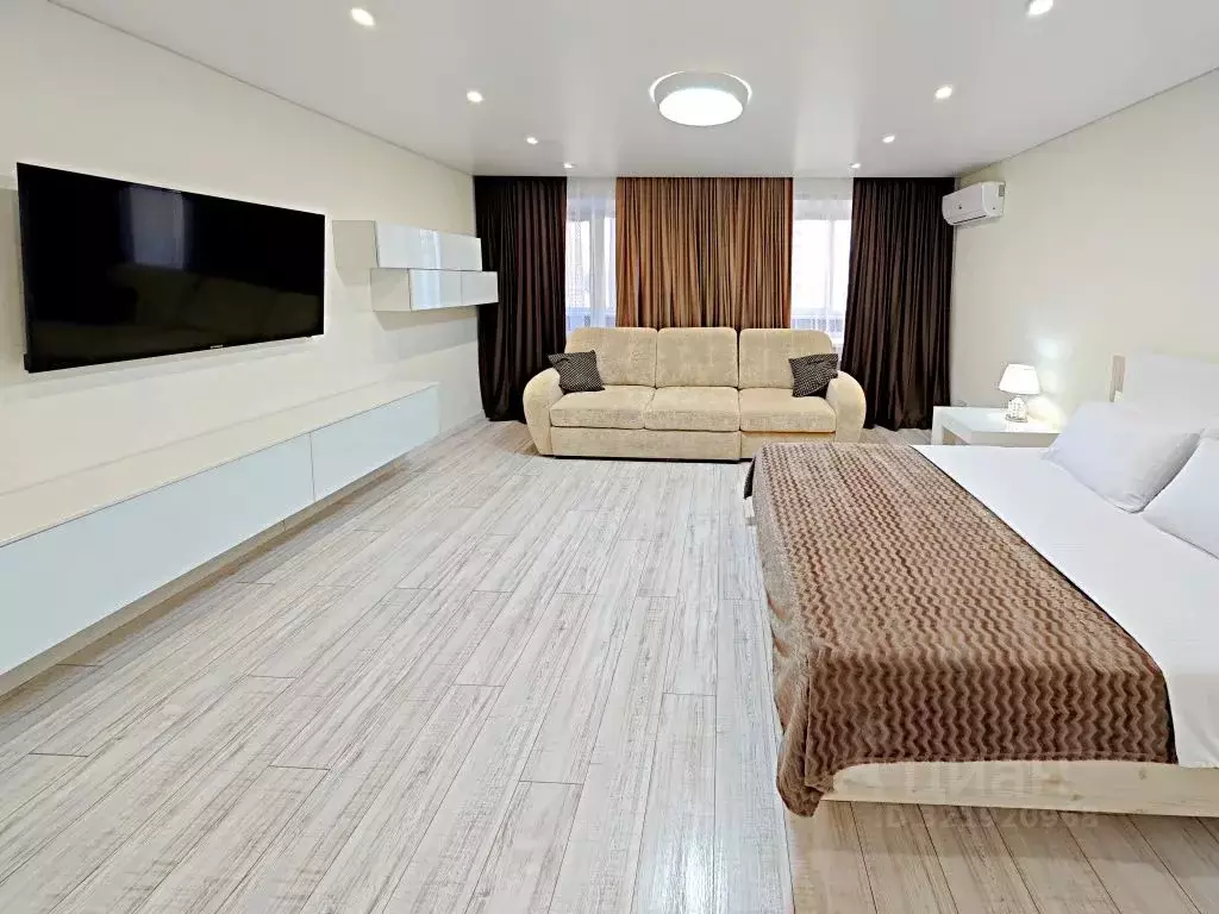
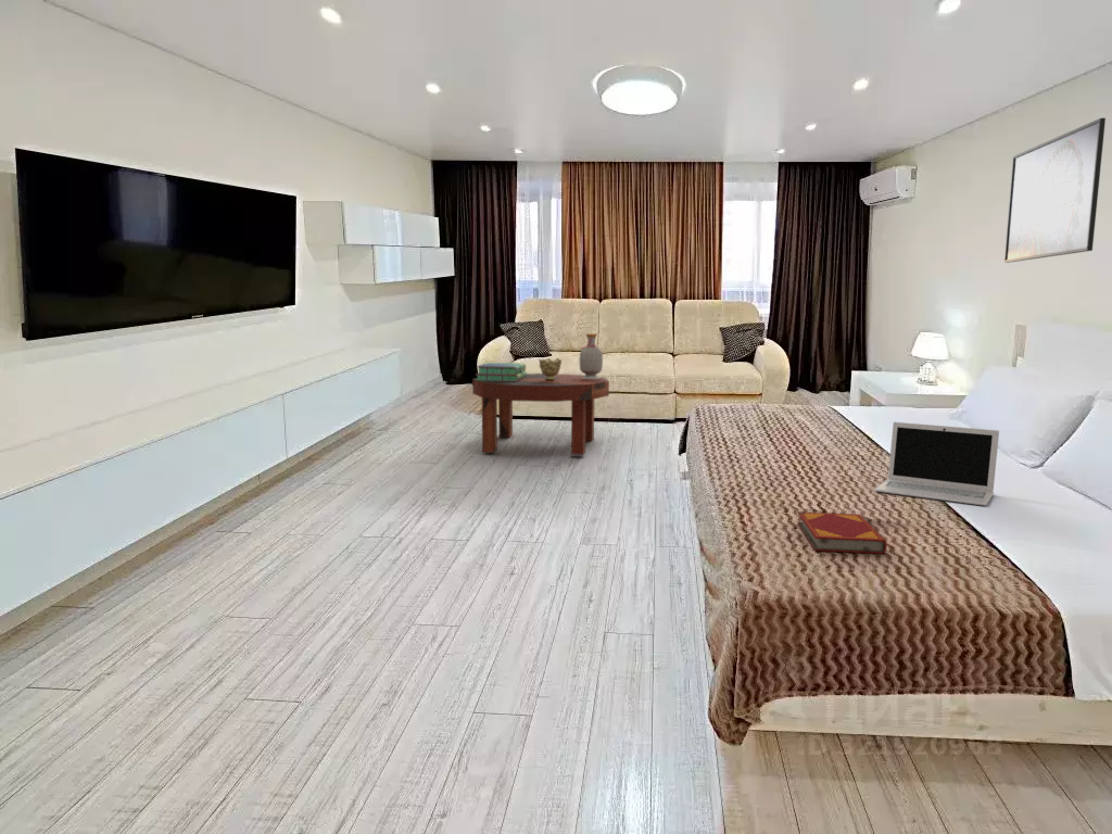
+ hardback book (838, 531)
+ bottle (591, 355)
+ coffee table (542, 401)
+ stack of books (502, 370)
+ laptop (936, 460)
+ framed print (1048, 199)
+ decorative bowl (549, 369)
